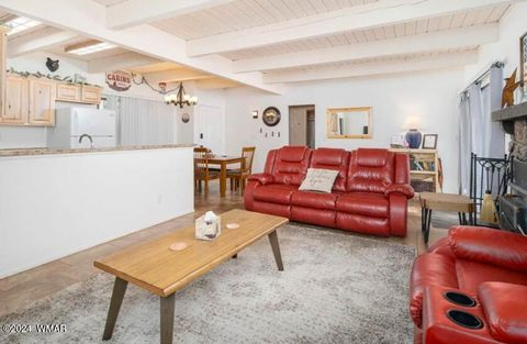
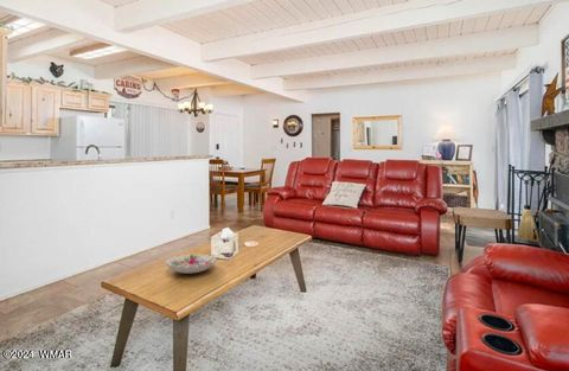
+ decorative bowl (191, 264)
